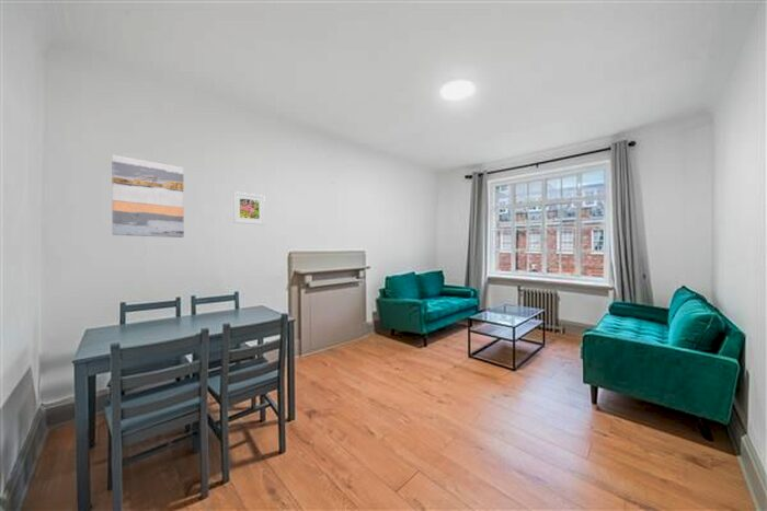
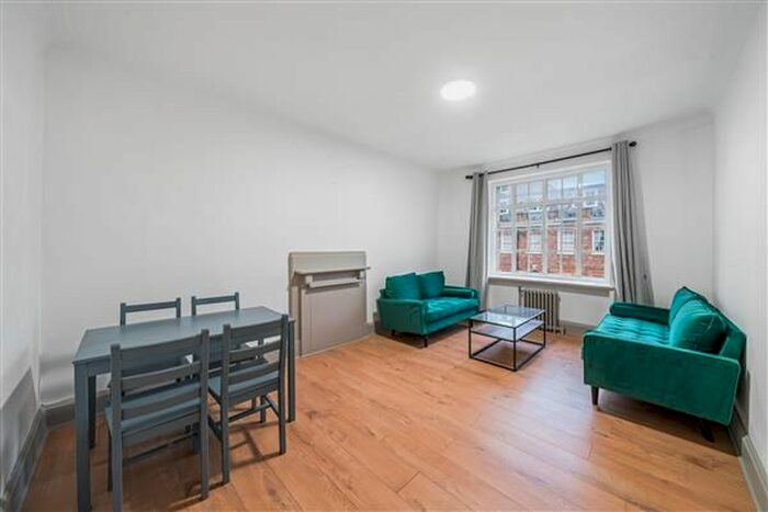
- wall art (150, 198)
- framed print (249, 208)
